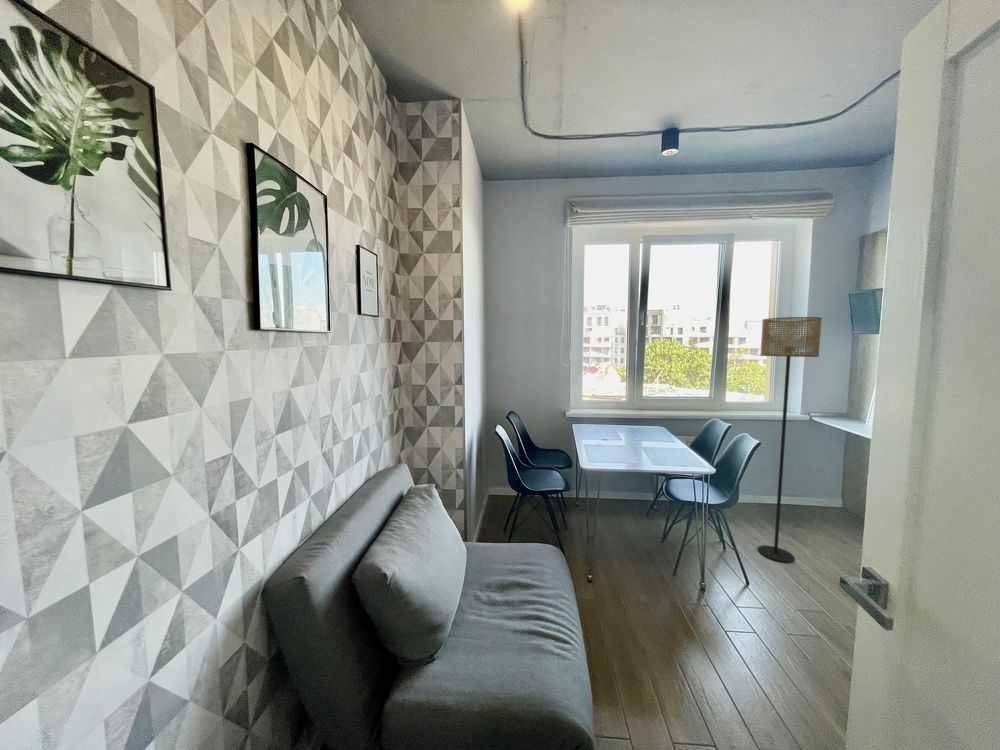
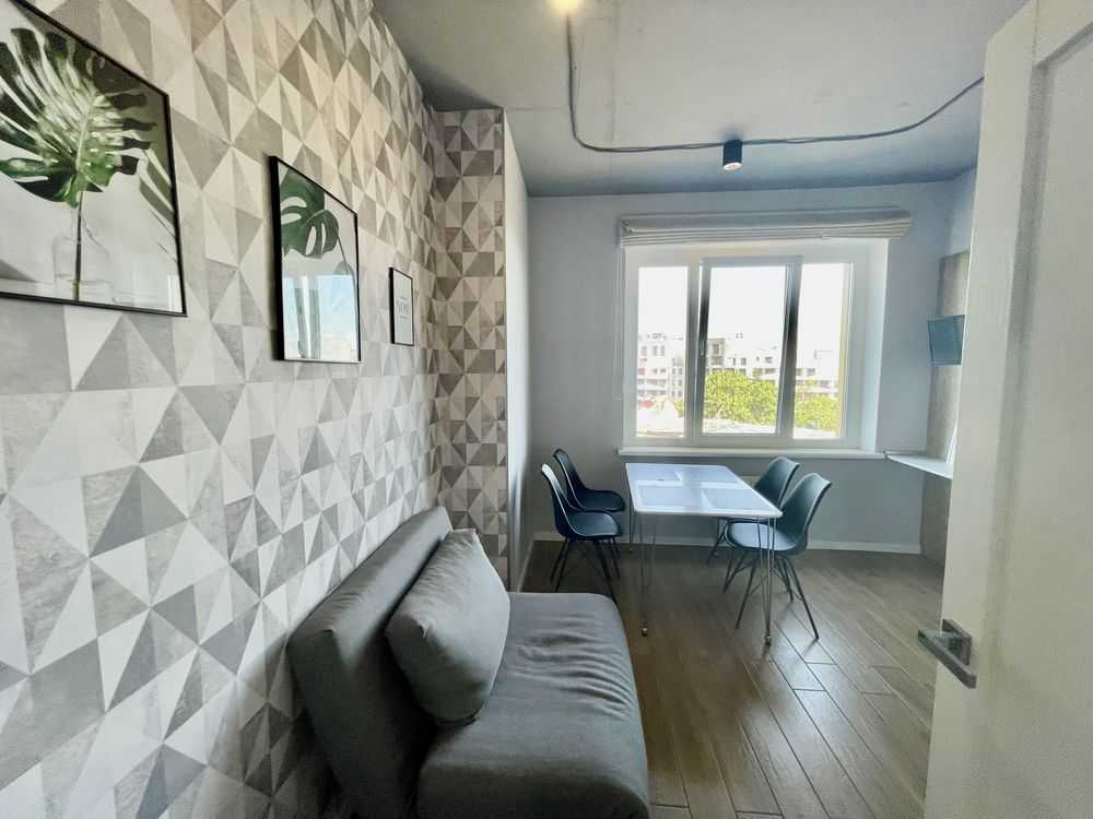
- floor lamp (783, 438)
